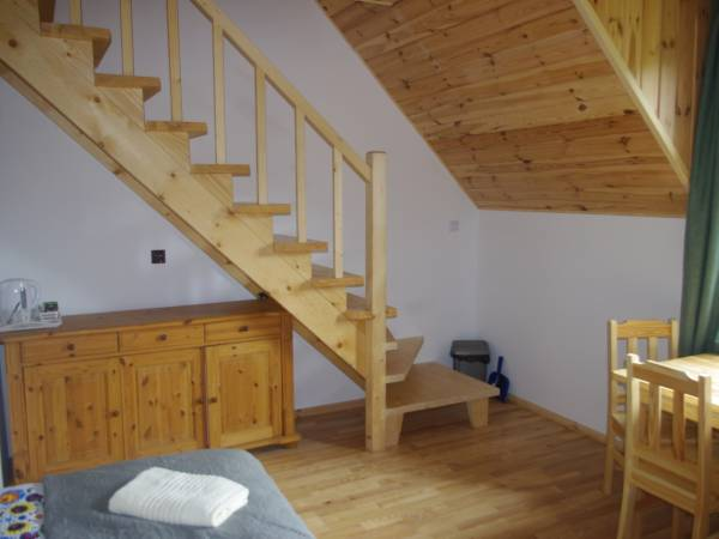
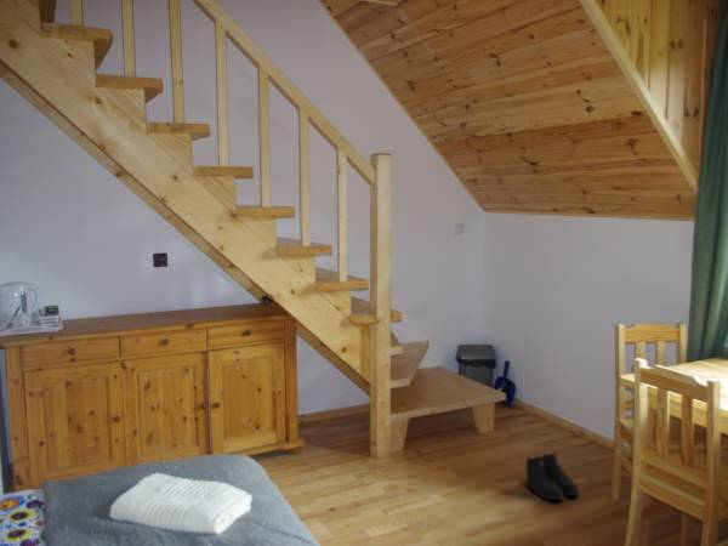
+ boots (551, 473)
